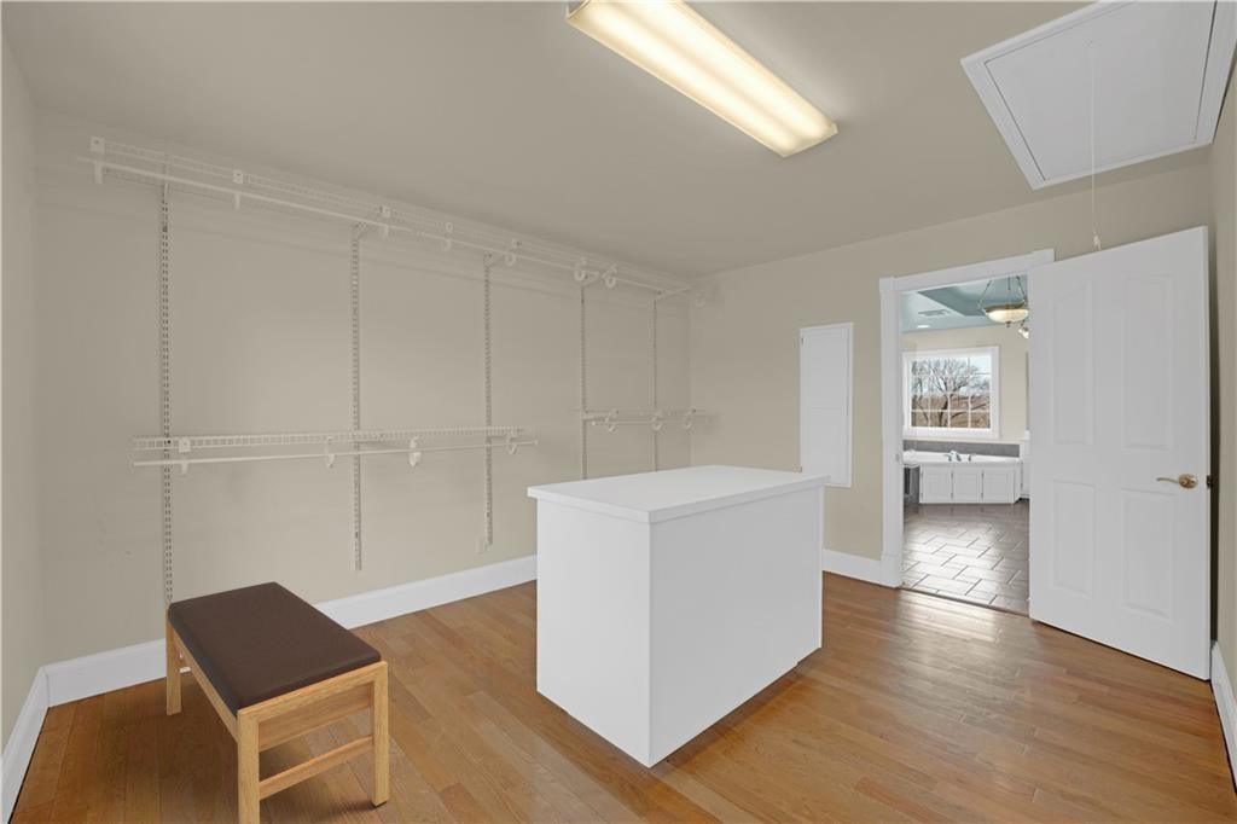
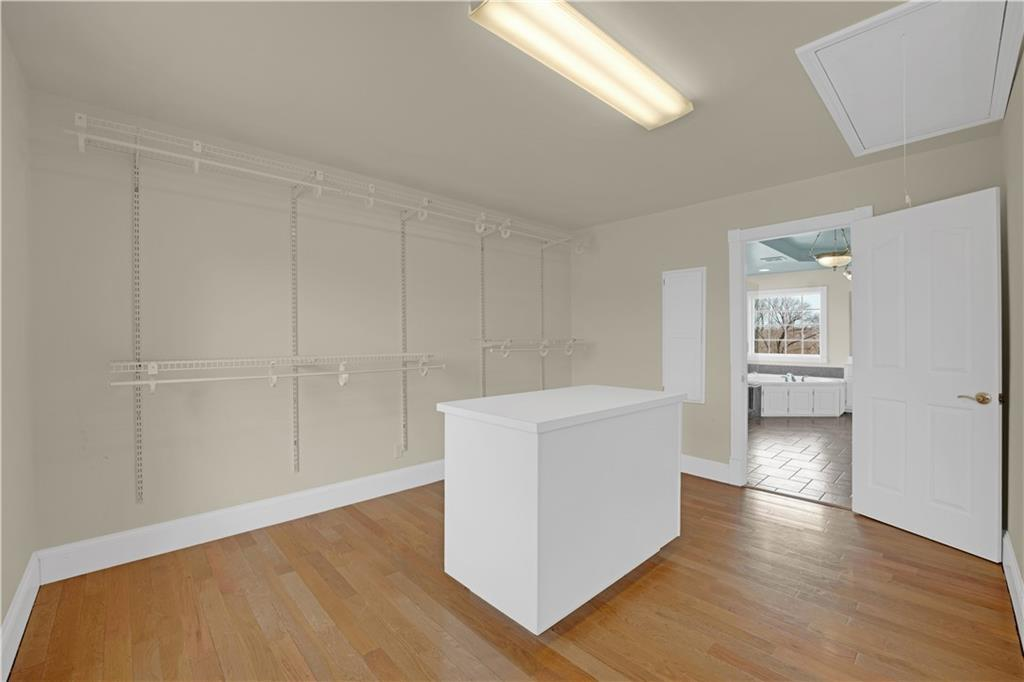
- bench (262, 686)
